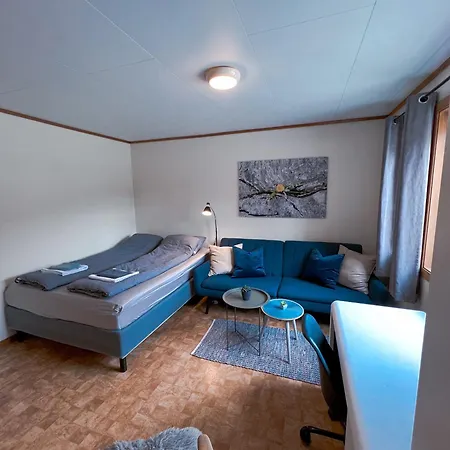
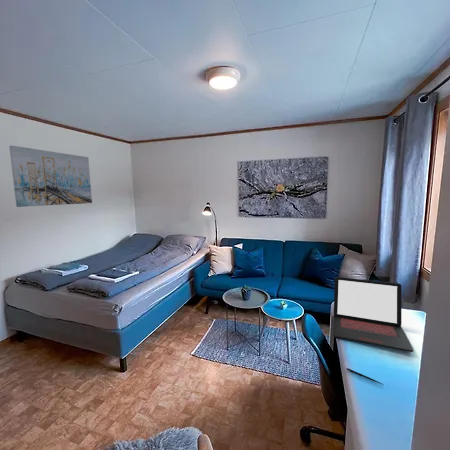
+ laptop (368, 309)
+ pen (364, 376)
+ wall art (57, 178)
